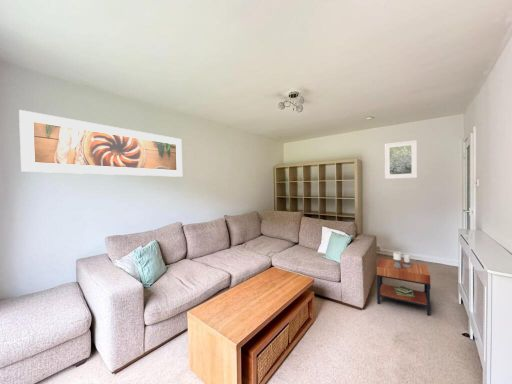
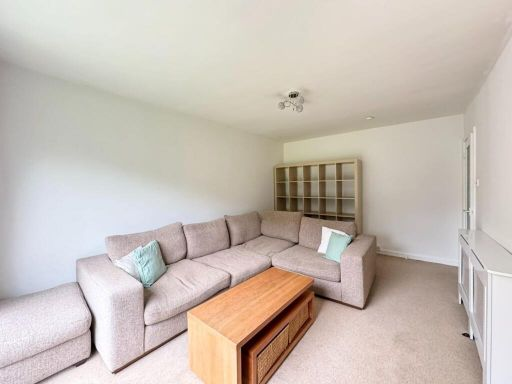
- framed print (120, 151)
- side table (402, 276)
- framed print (400, 160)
